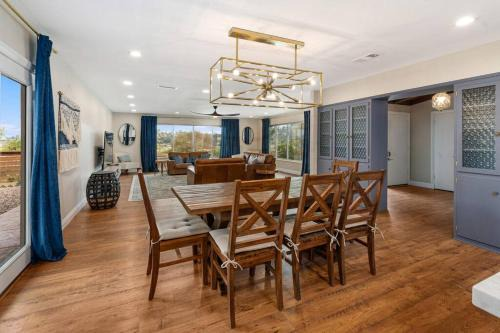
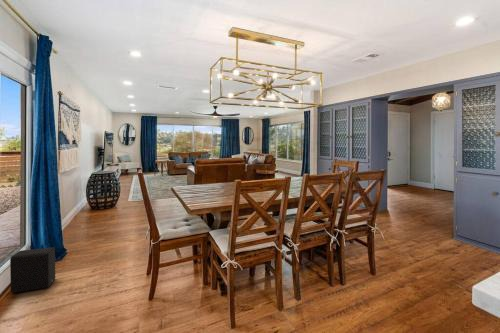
+ speaker (32, 269)
